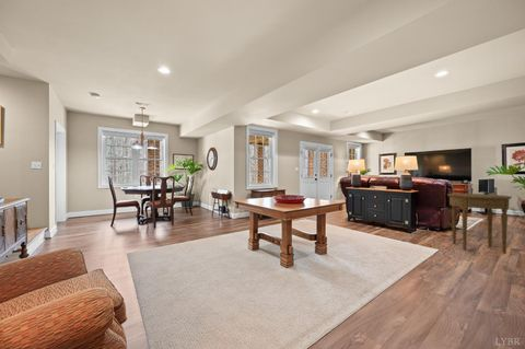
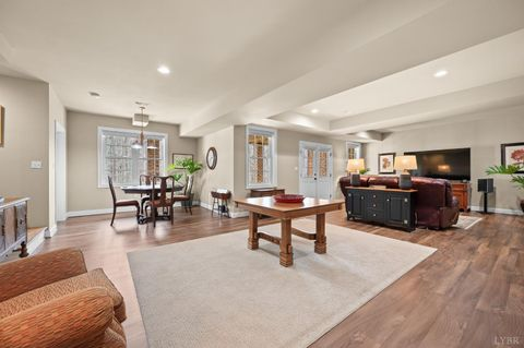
- side table (488, 221)
